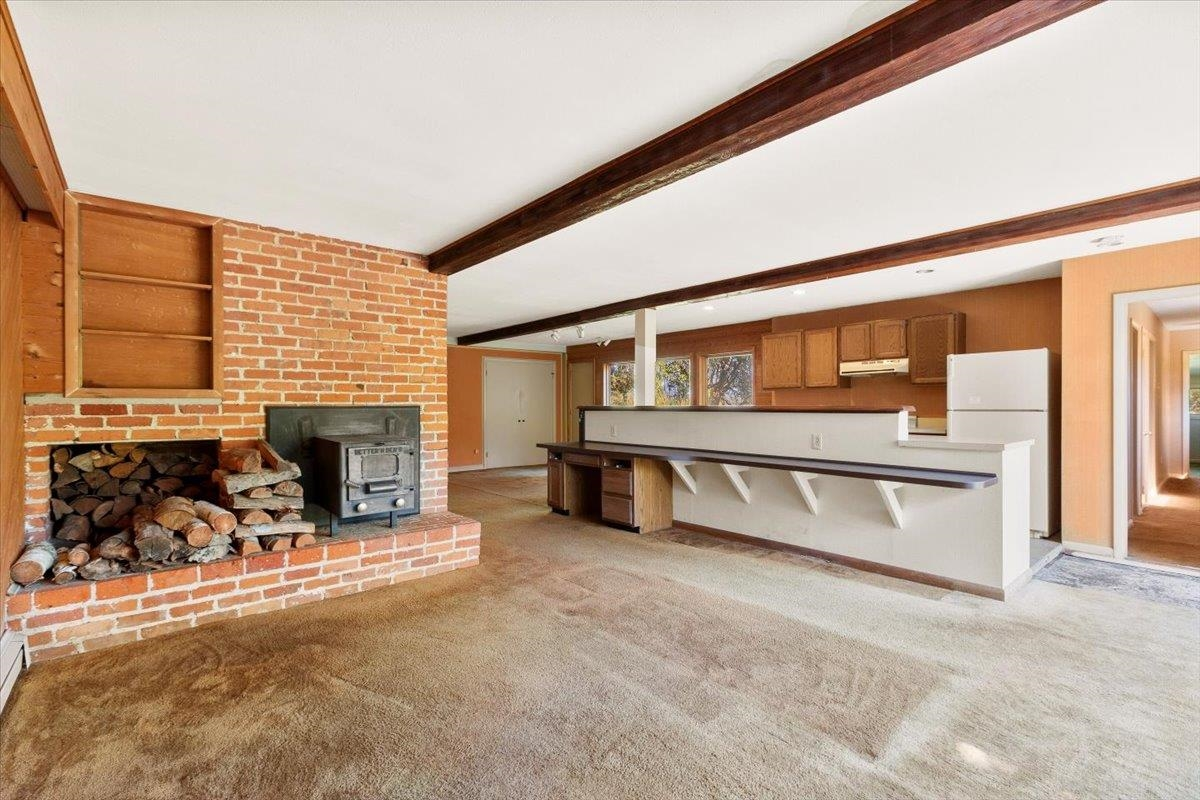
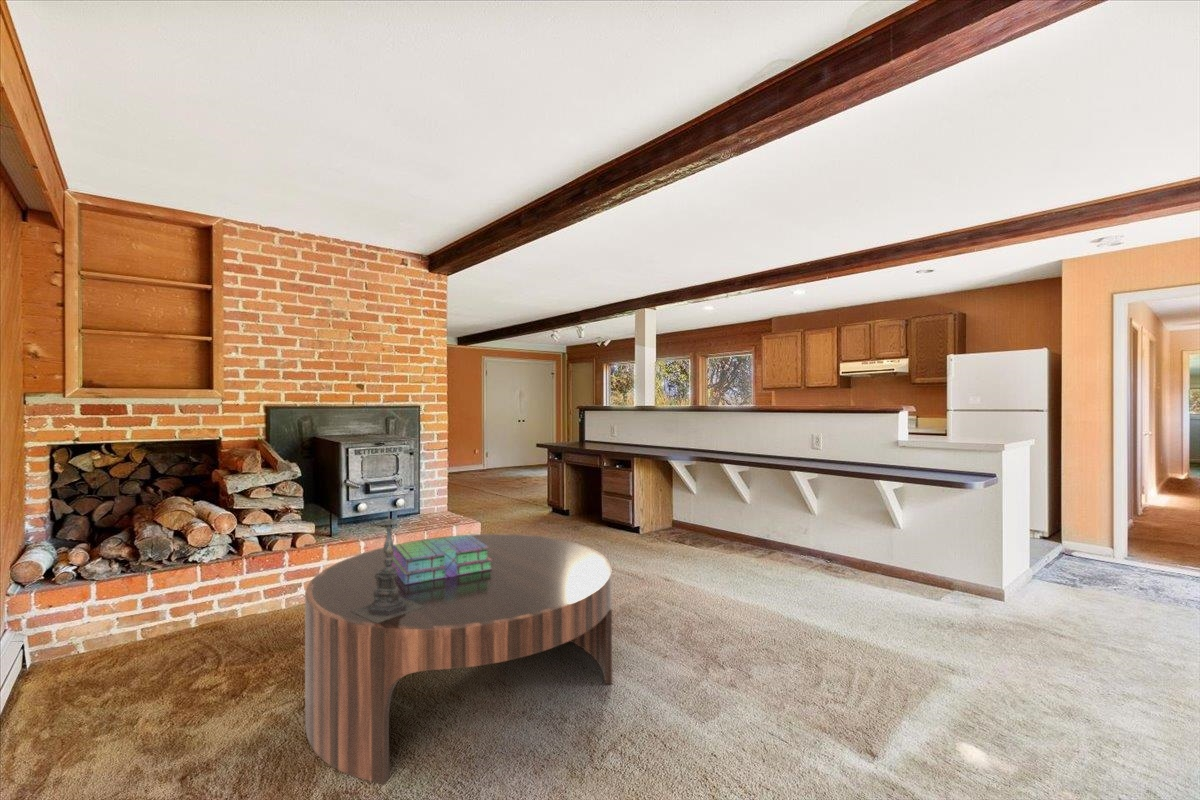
+ candle holder (388, 556)
+ stack of books (440, 556)
+ coffee table (468, 627)
